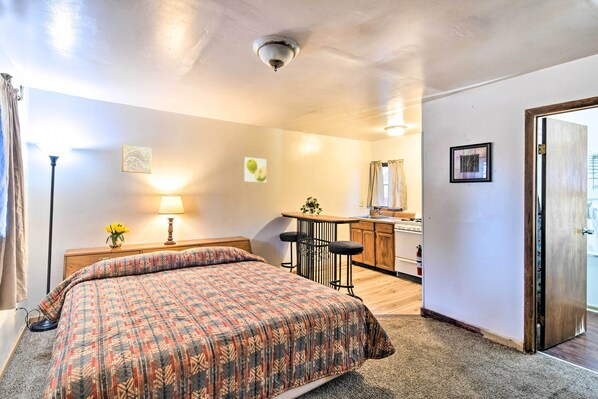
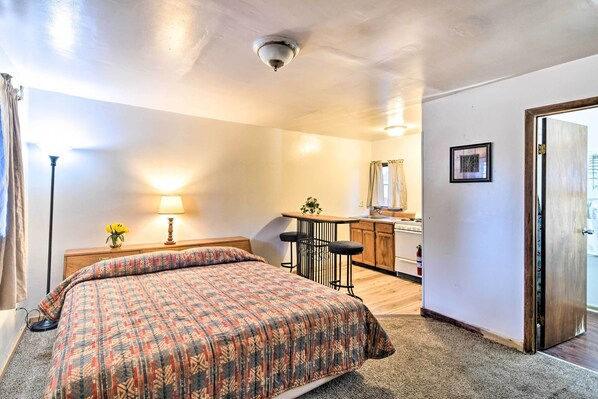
- wall art (137, 159)
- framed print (255, 170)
